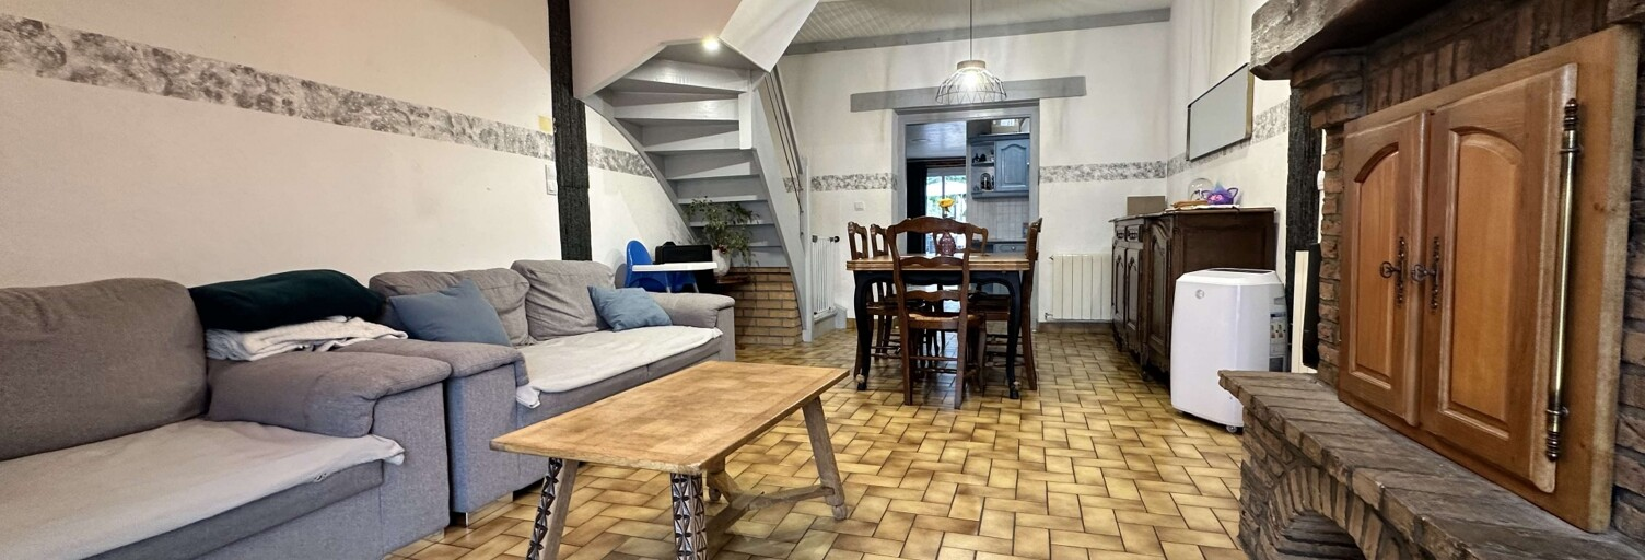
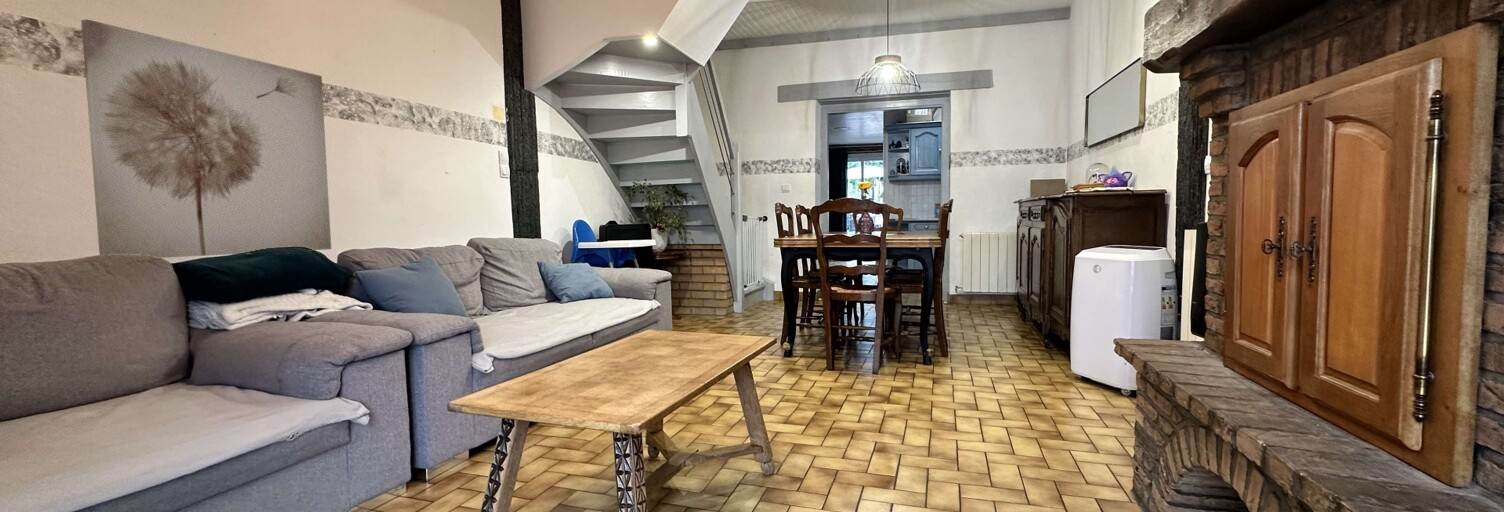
+ wall art (227, 154)
